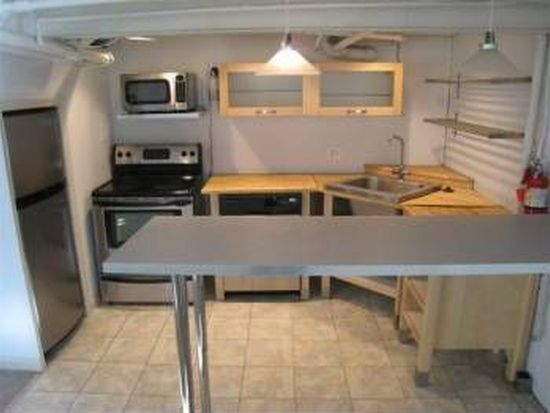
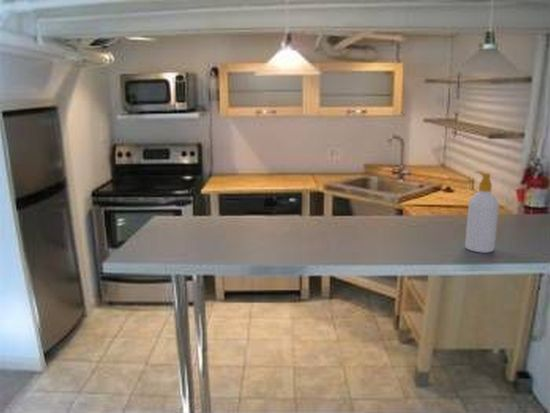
+ soap bottle (482, 211)
